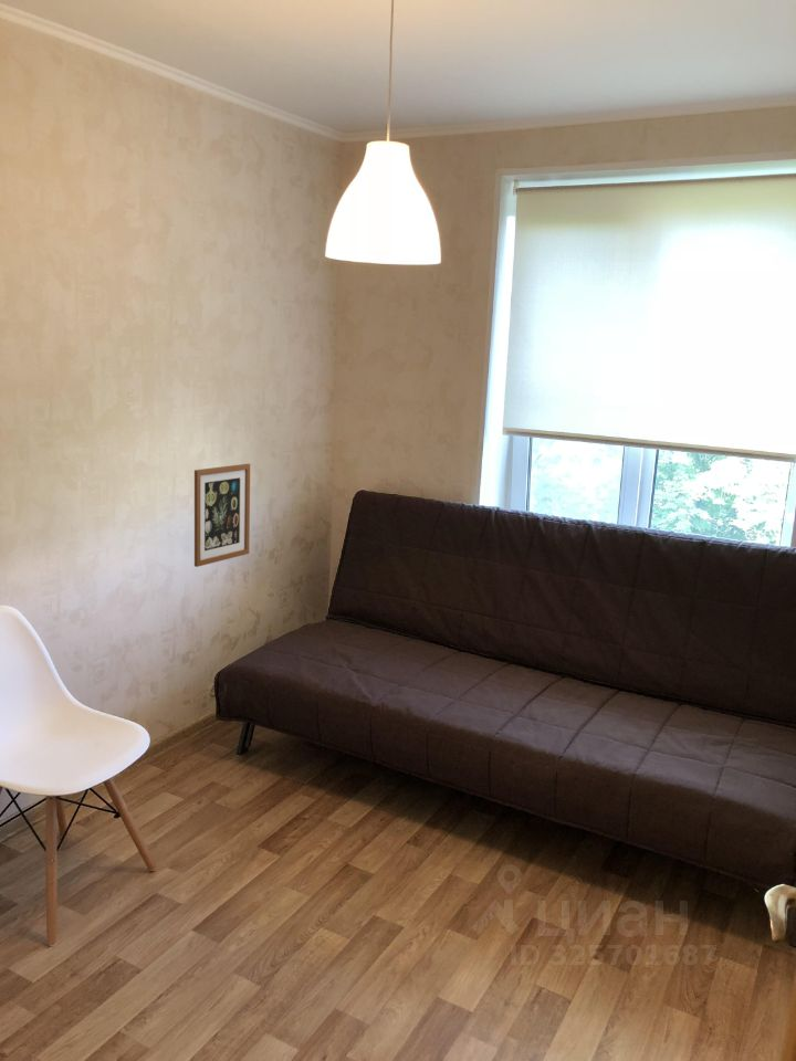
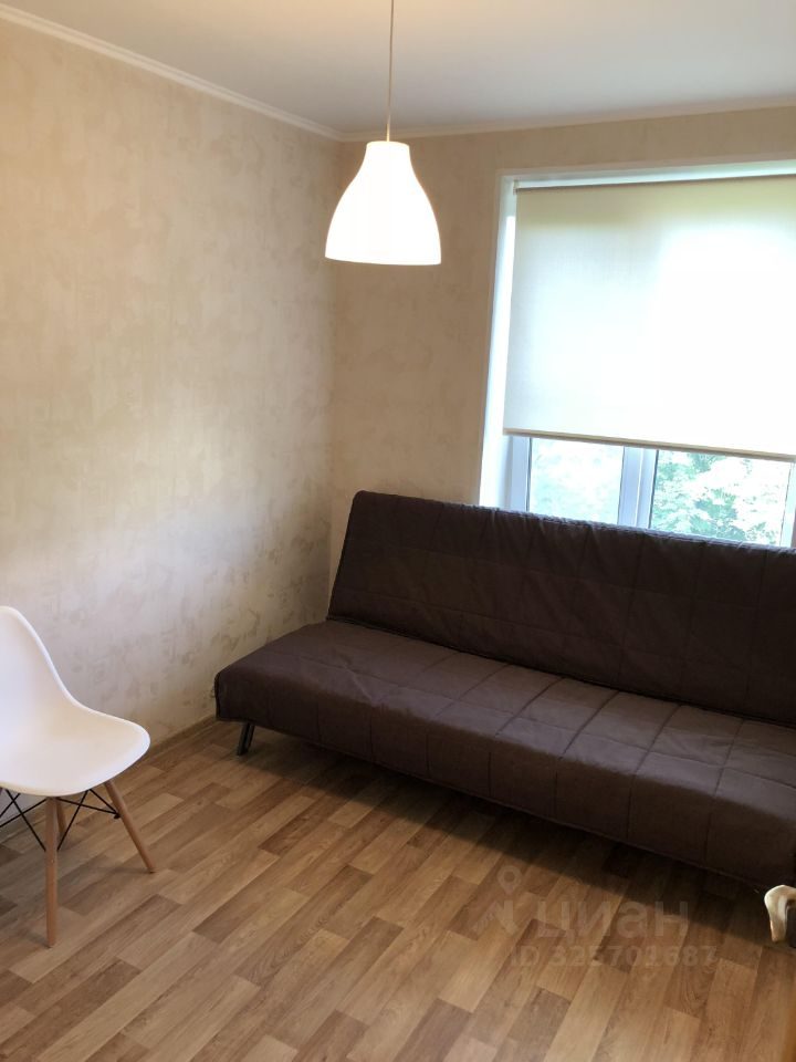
- wall art (222, 513)
